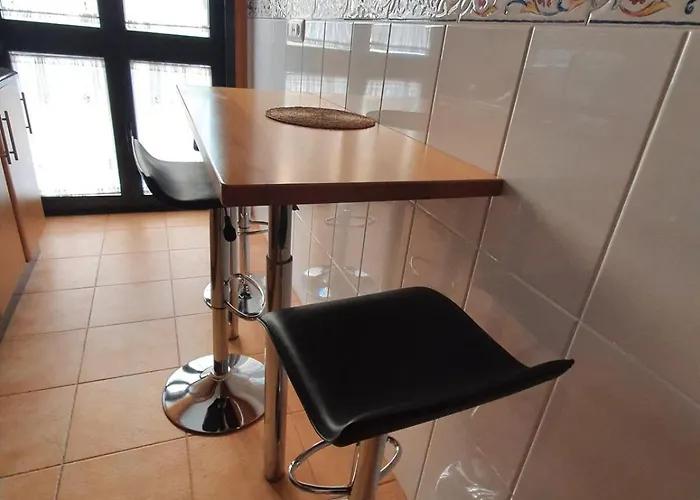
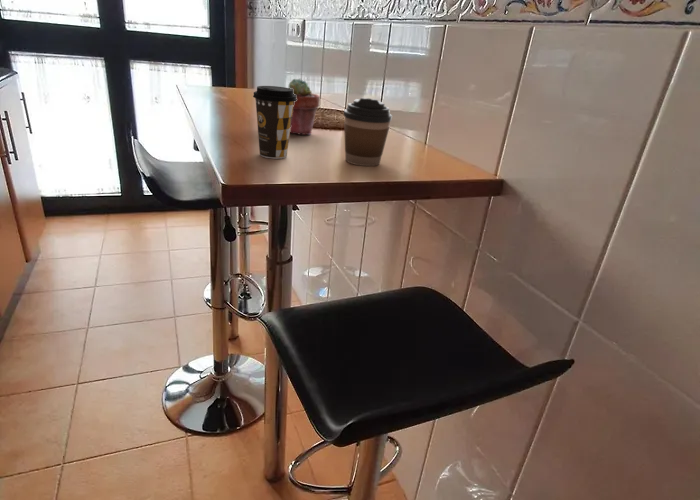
+ coffee cup (274, 122)
+ potted succulent (299, 105)
+ coffee cup (366, 130)
